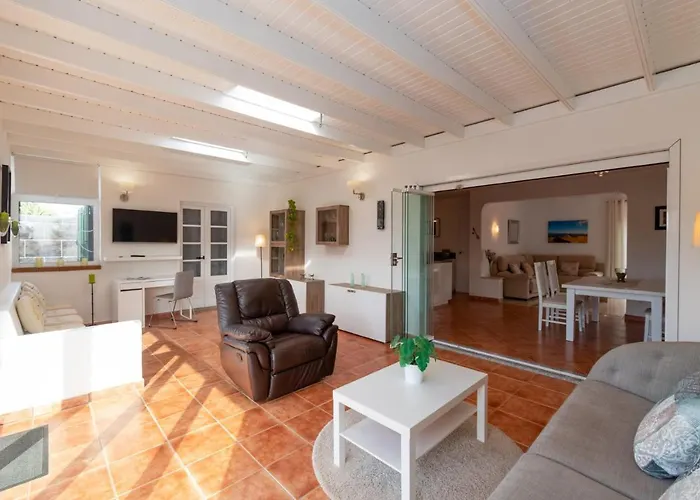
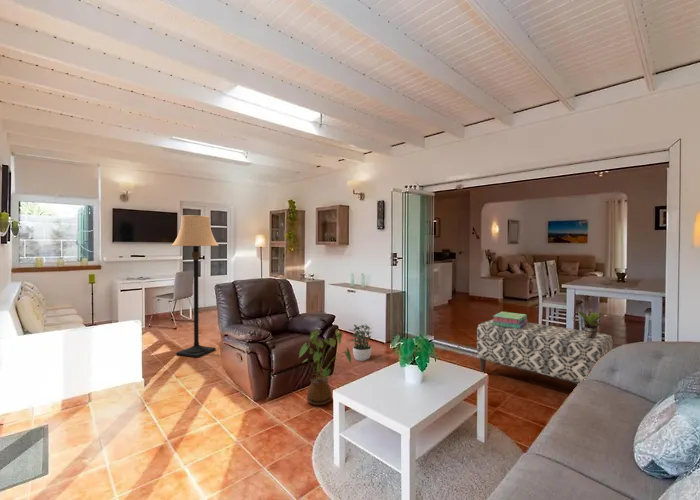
+ potted plant (361, 341)
+ stack of books (510, 319)
+ lamp (196, 284)
+ bench (540, 355)
+ potted plant (591, 324)
+ house plant (325, 368)
